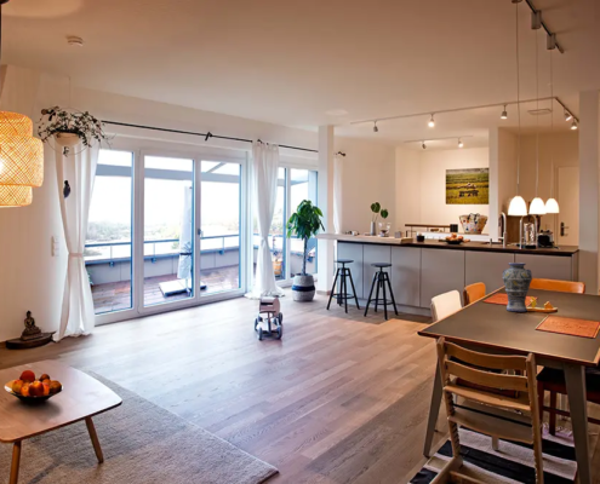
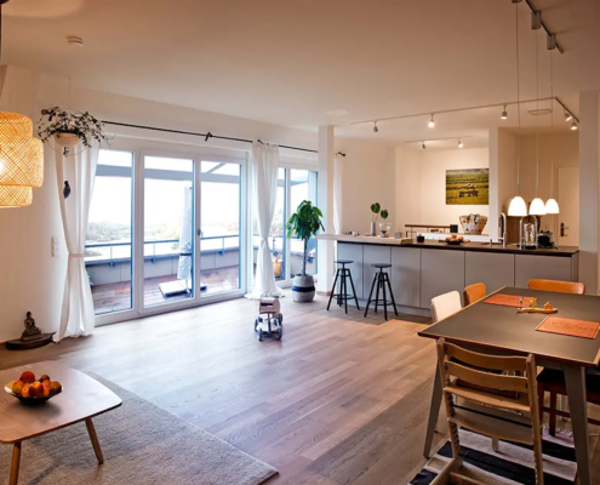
- vase (516, 286)
